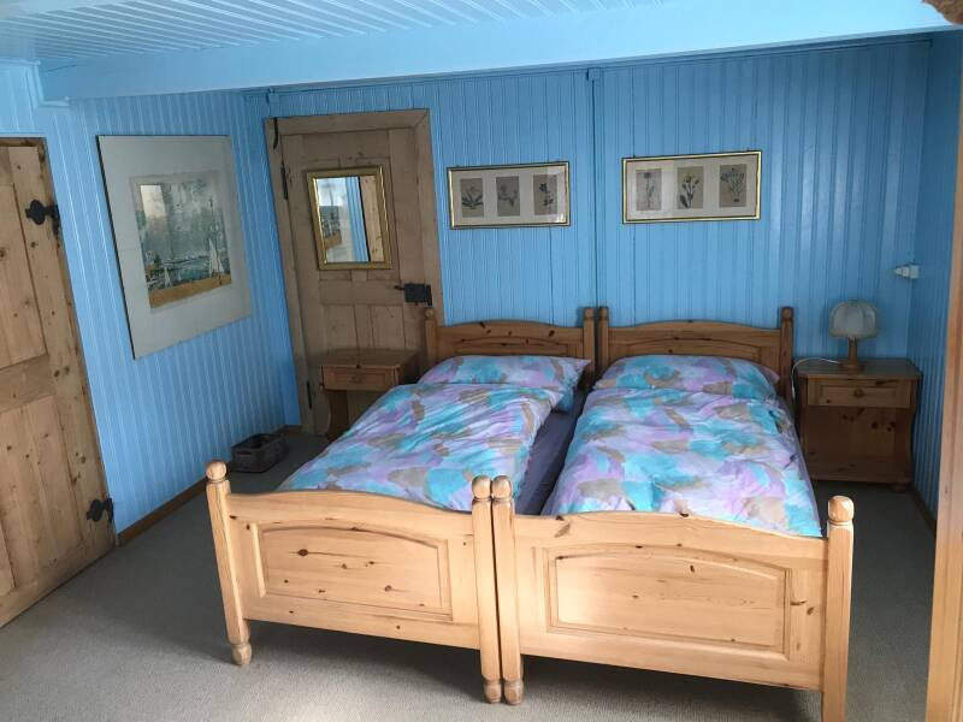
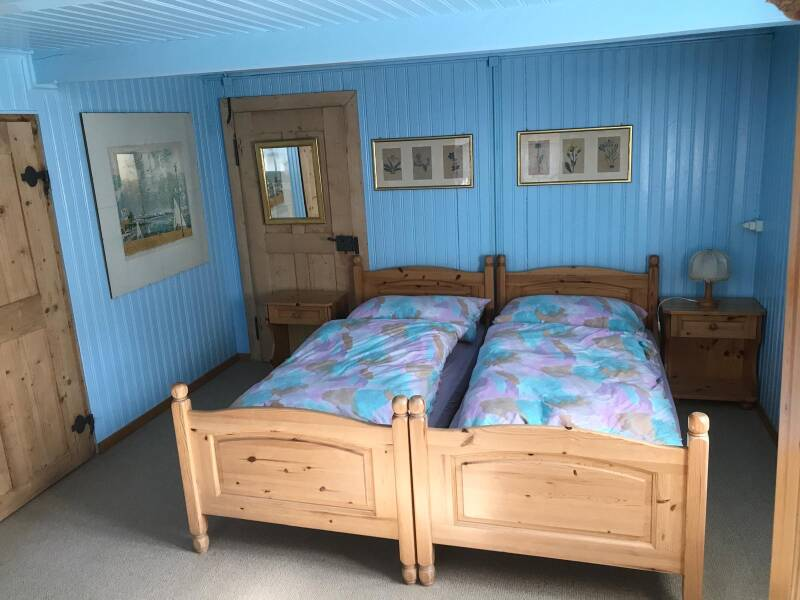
- storage bin (259, 451)
